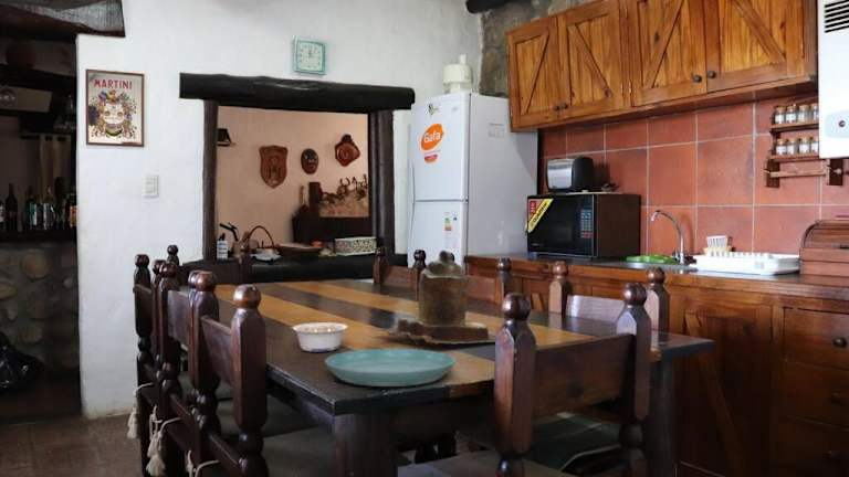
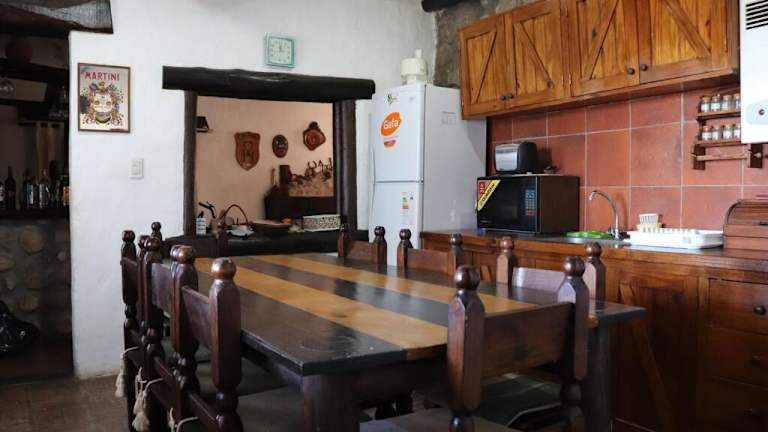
- legume (319, 336)
- saucer (390, 367)
- teapot (440, 295)
